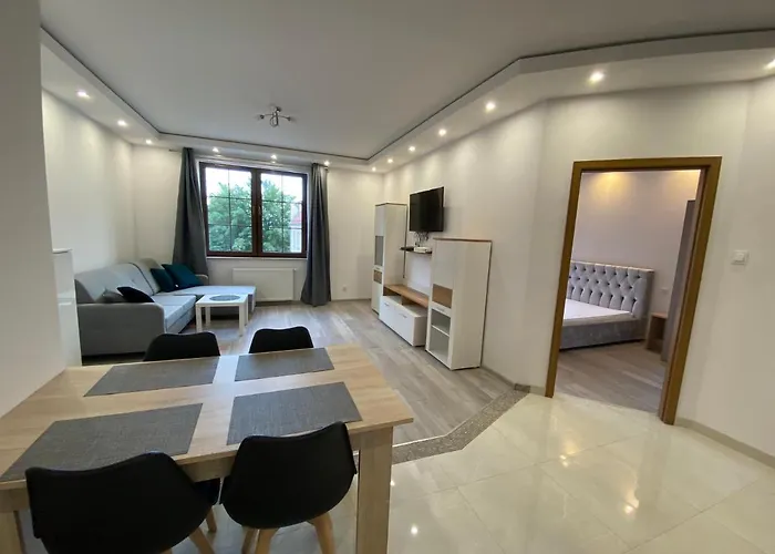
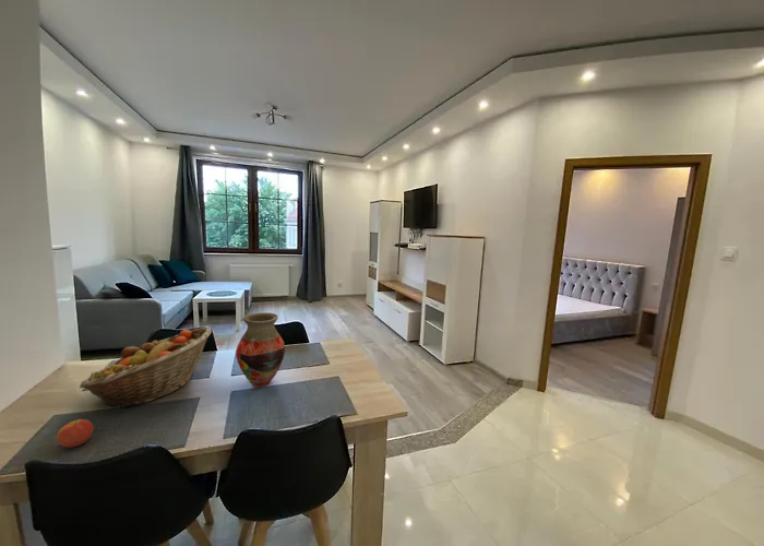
+ apple (75, 431)
+ fruit basket (155, 360)
+ vase (261, 351)
